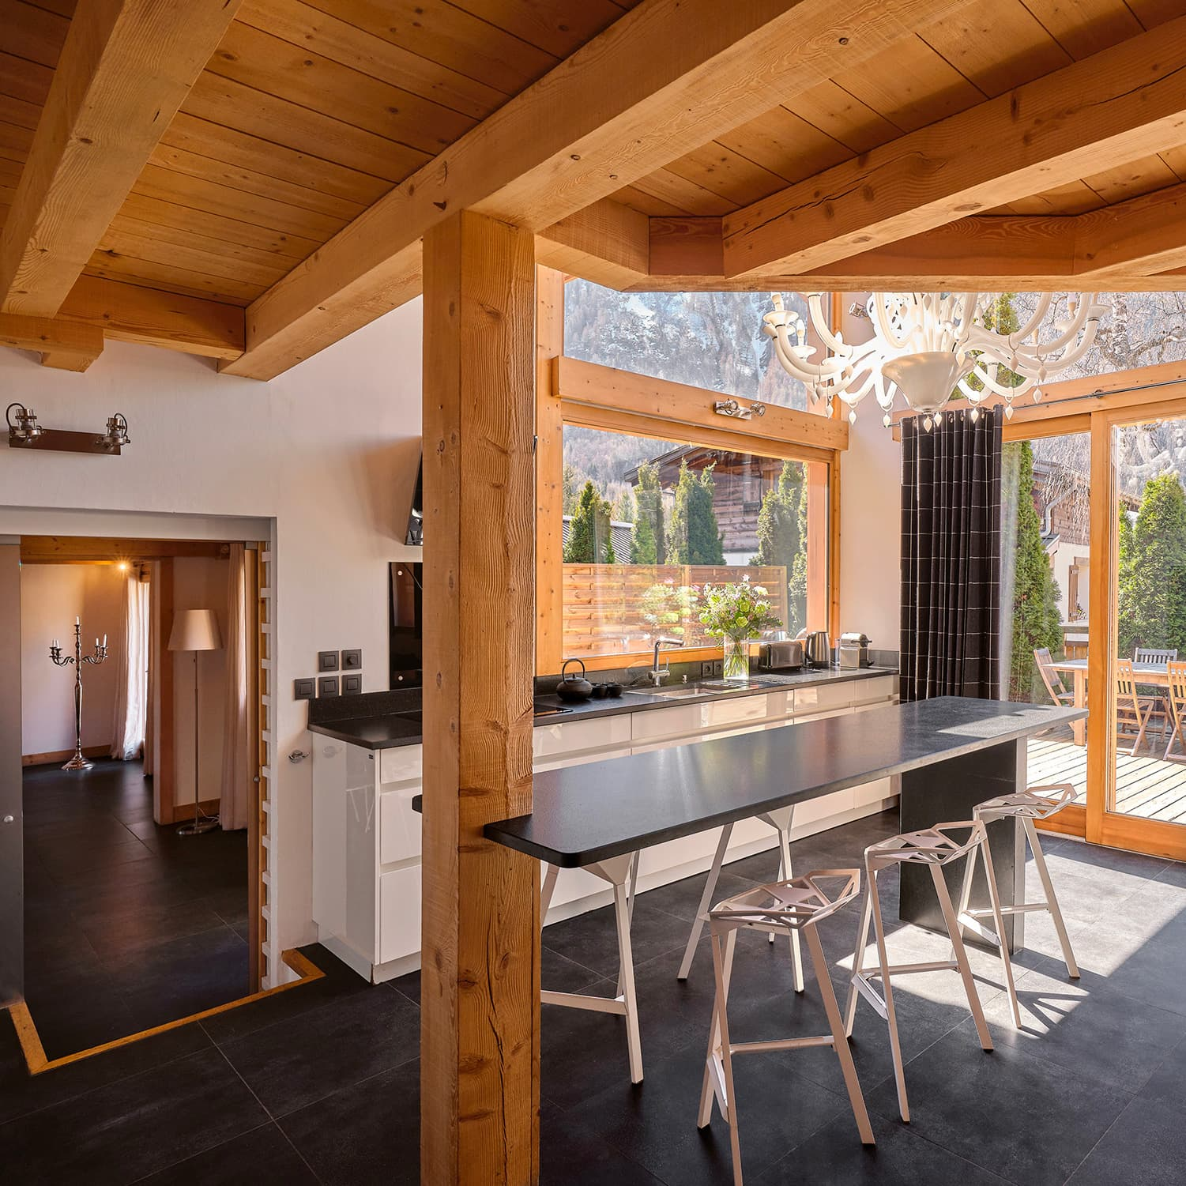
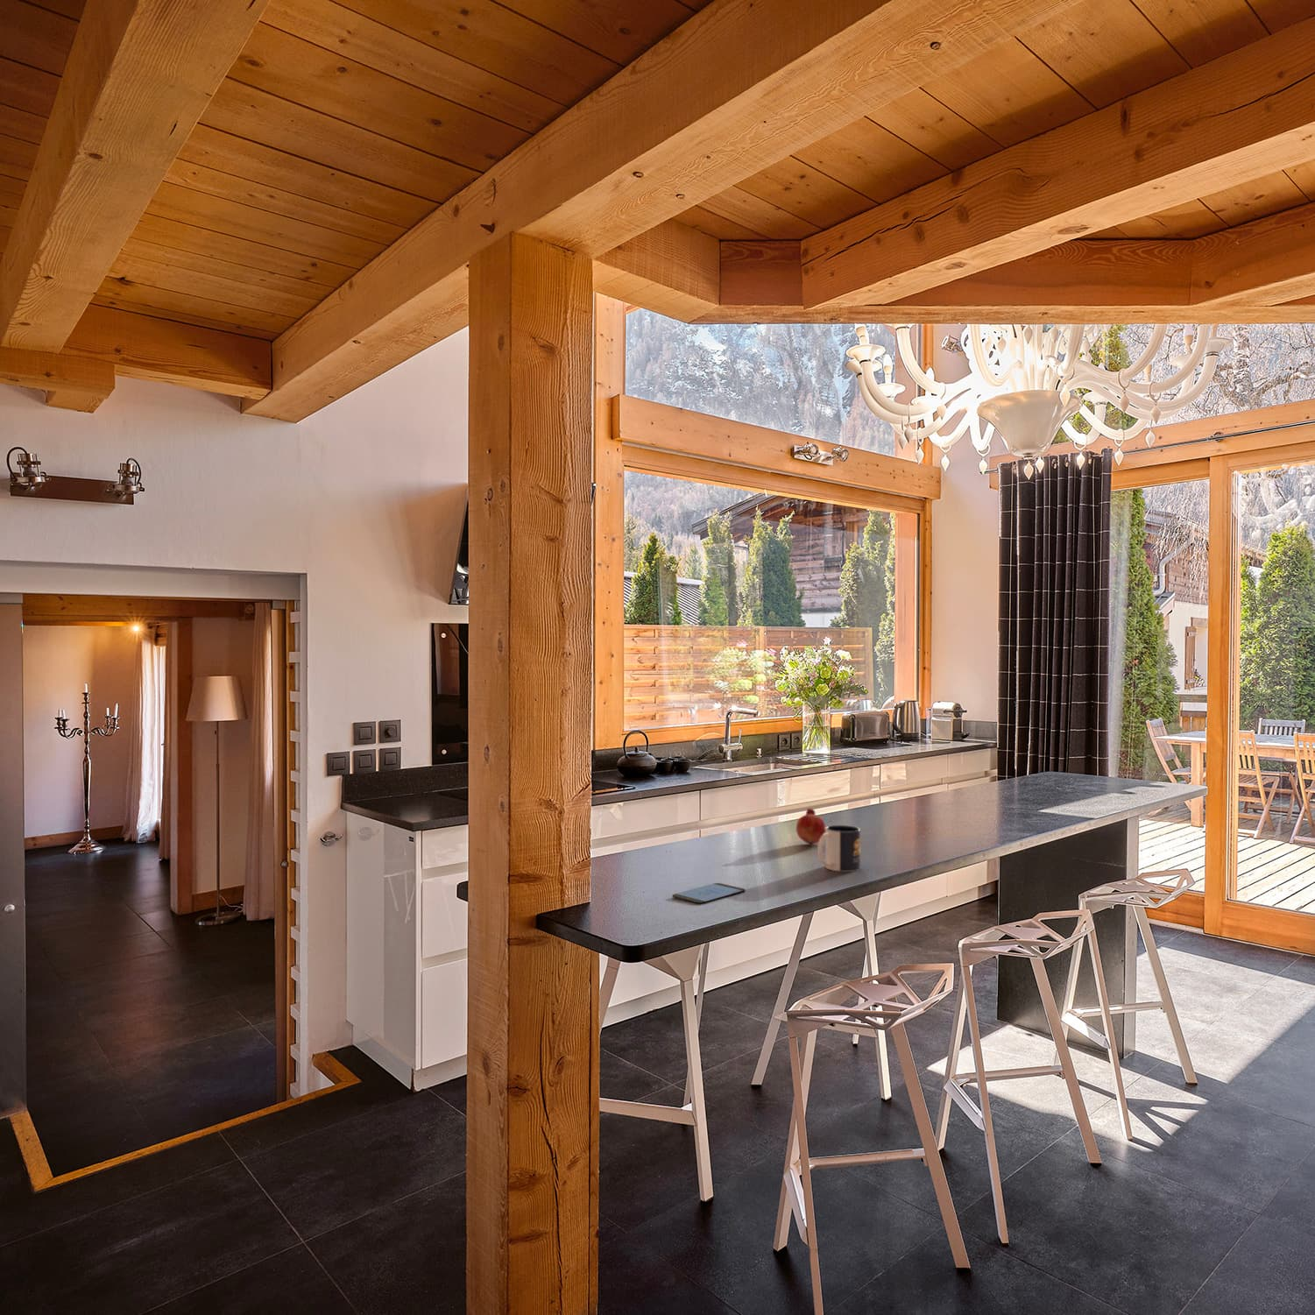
+ smartphone (709, 892)
+ fruit (810, 826)
+ mug (837, 849)
